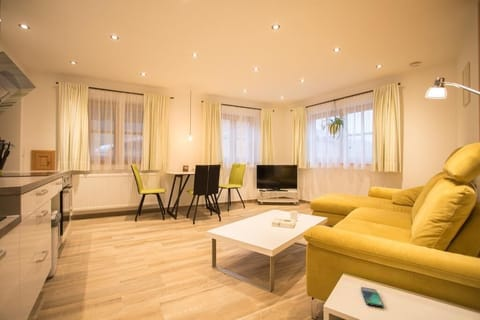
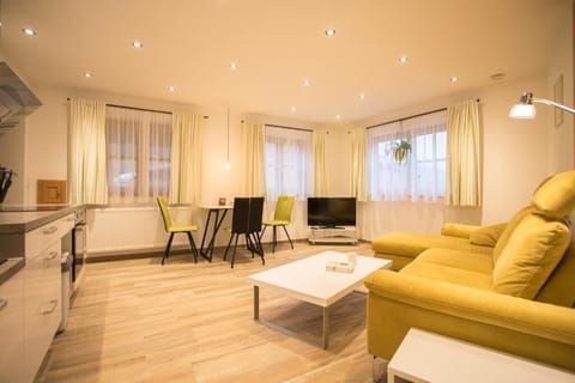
- smartphone (371, 296)
